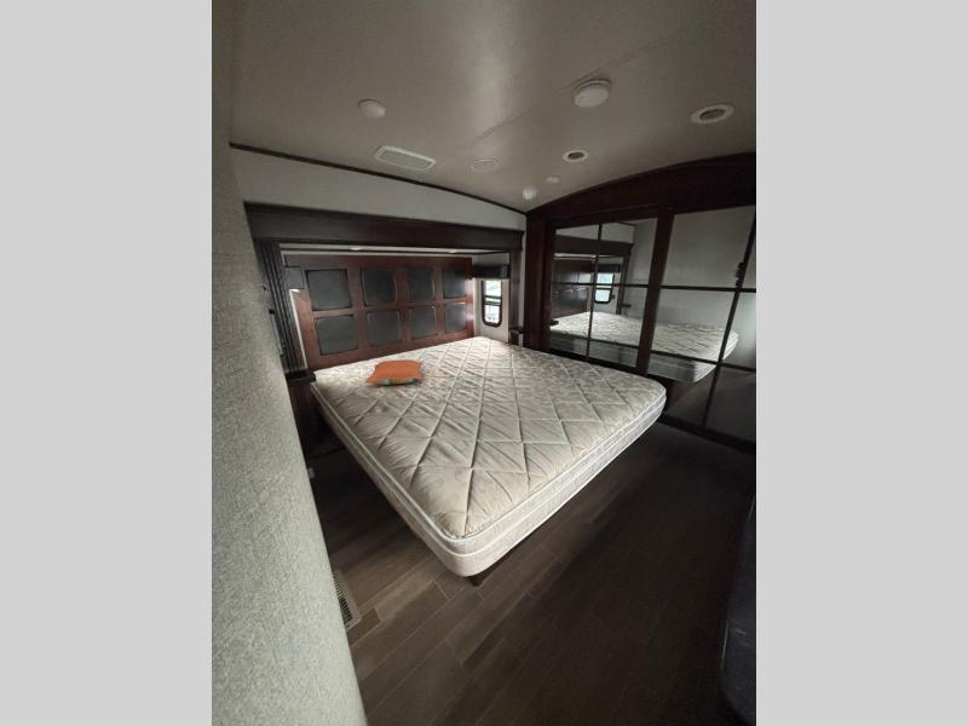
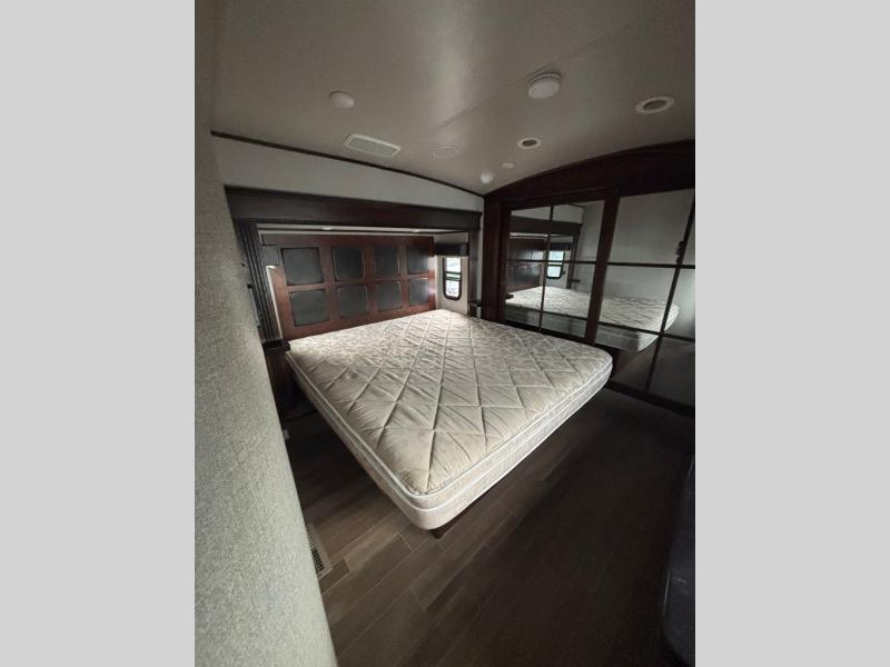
- pillow (396, 370)
